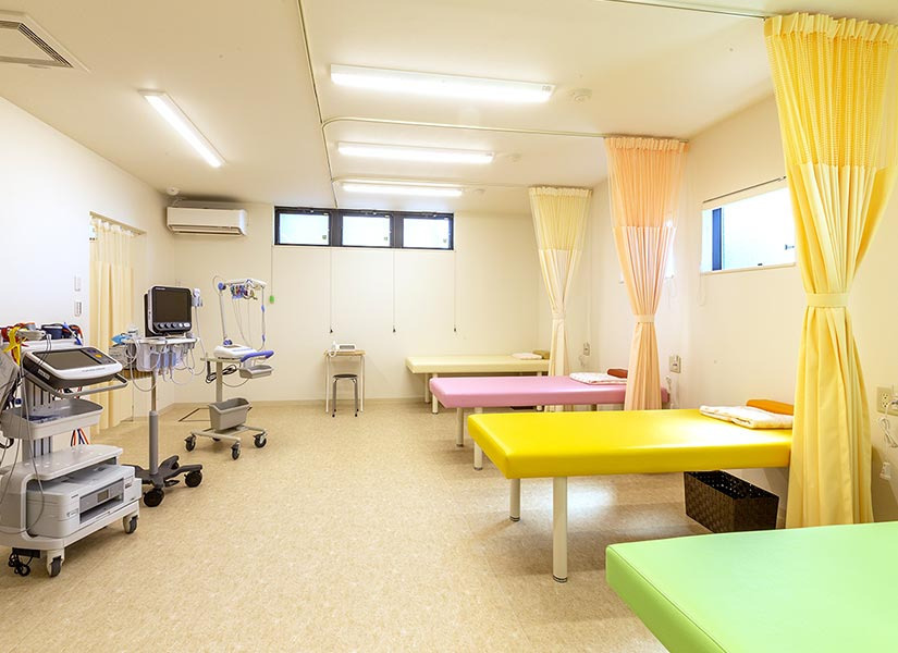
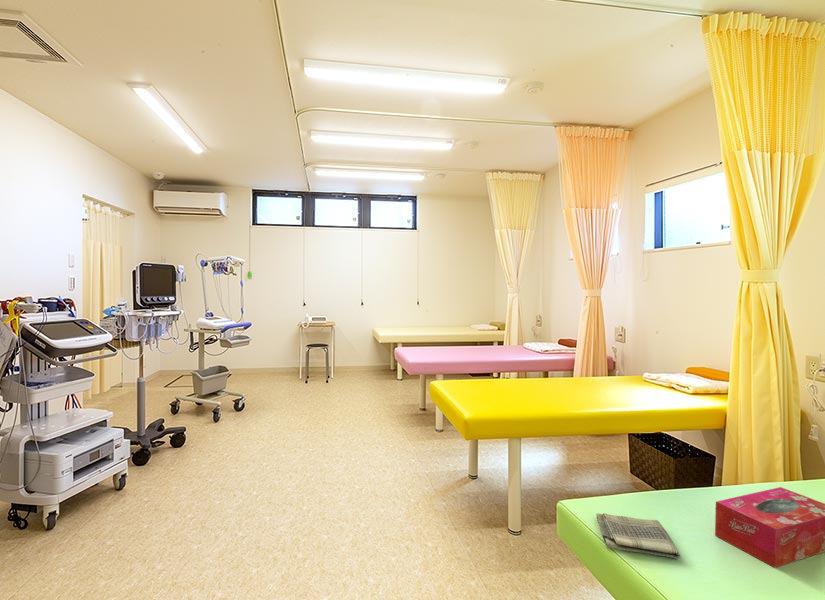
+ tissue box (777, 523)
+ dish towel (633, 531)
